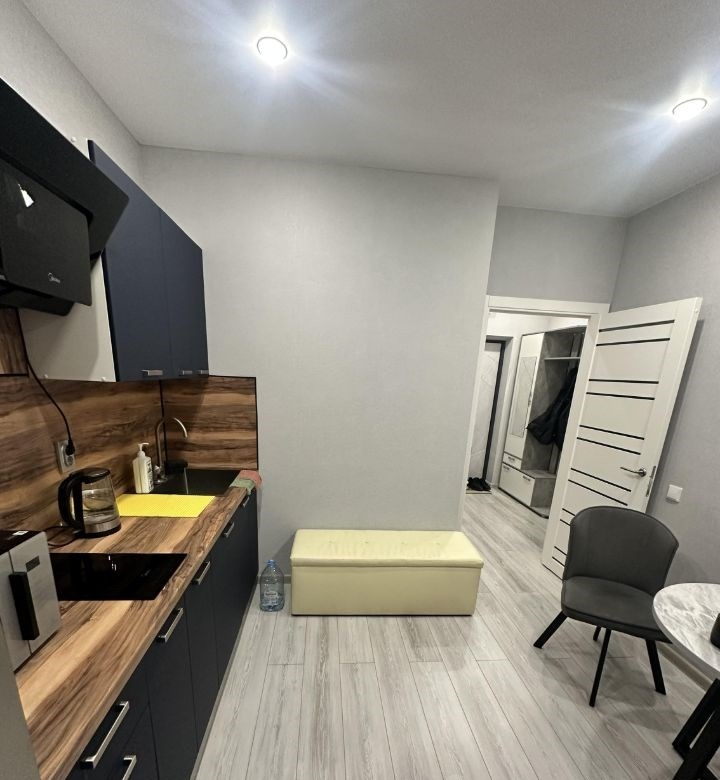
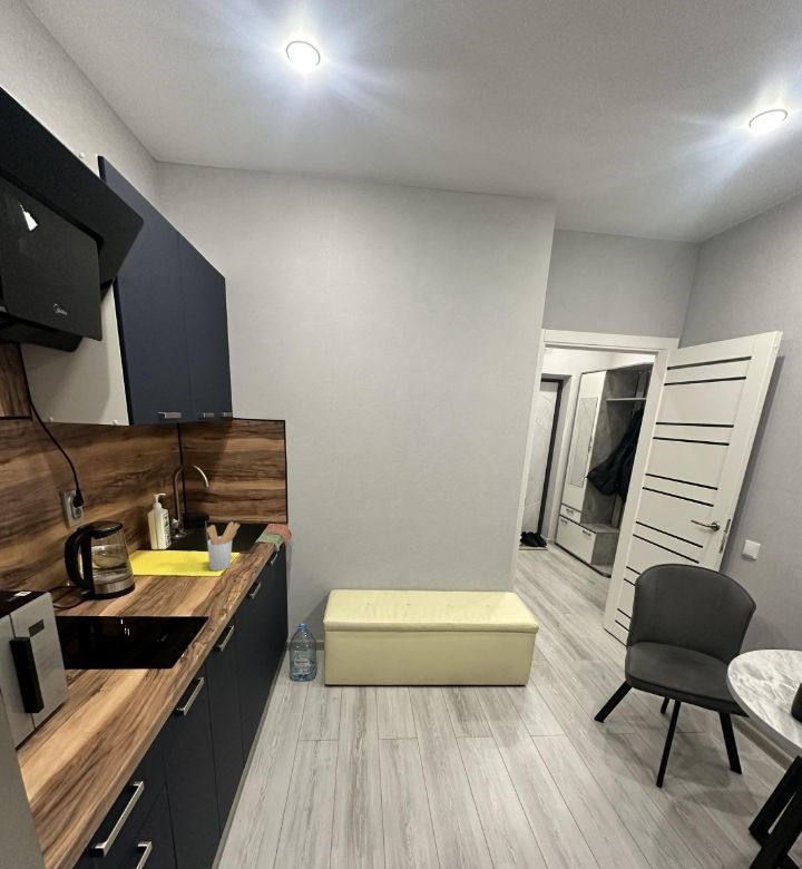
+ utensil holder (224, 545)
